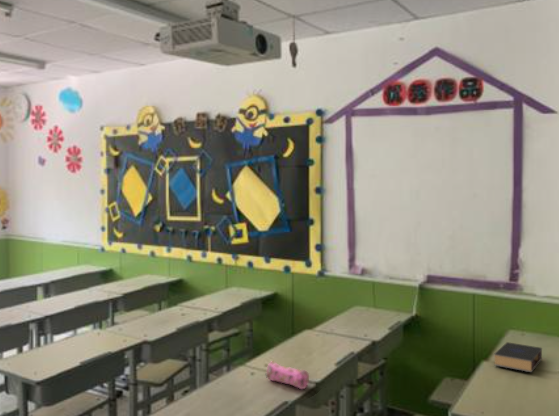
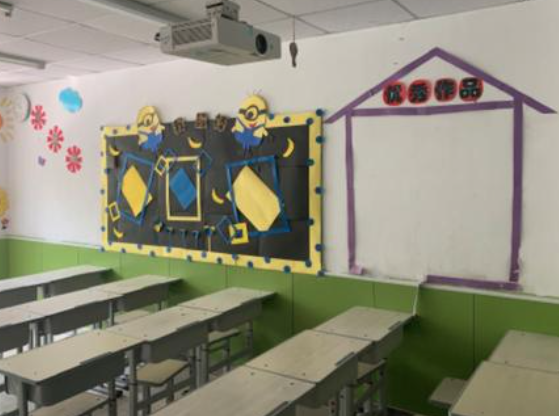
- book (518, 357)
- pencil case (287, 375)
